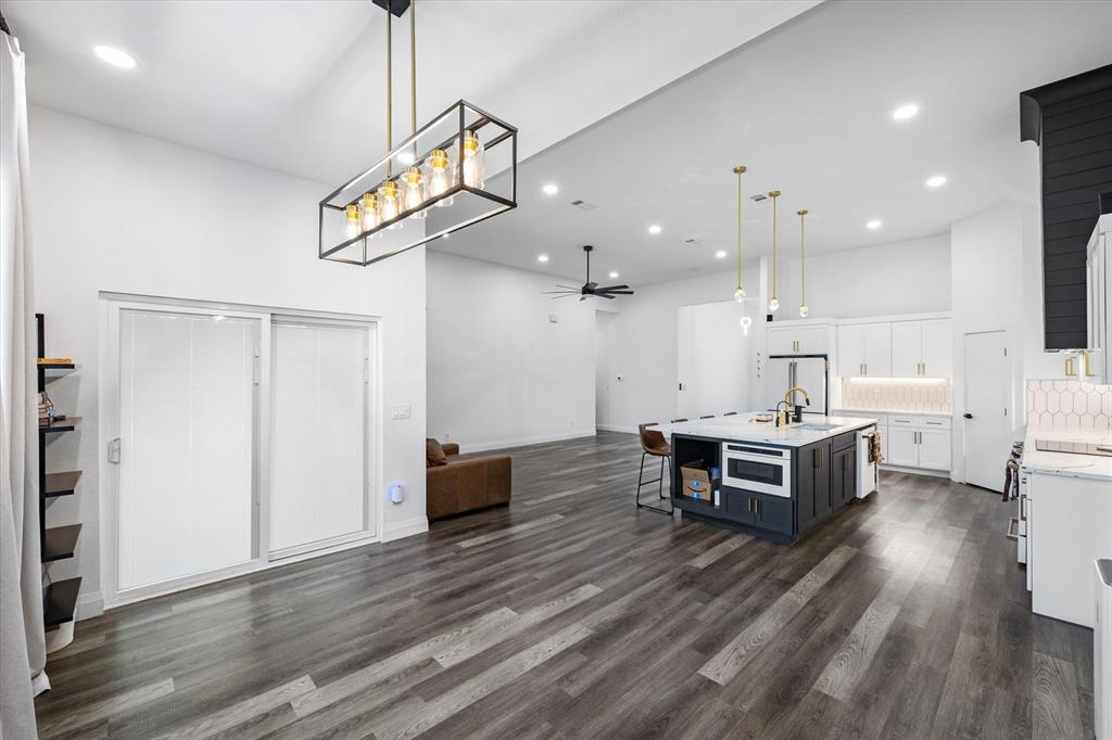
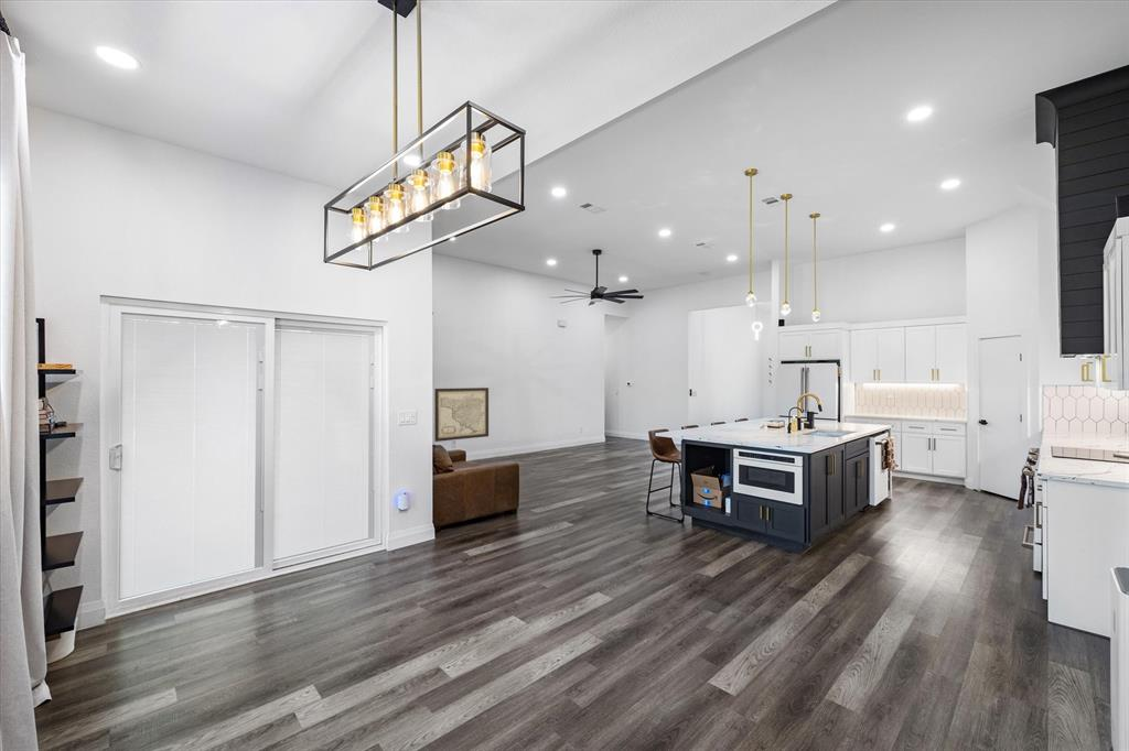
+ wall art (462, 413)
